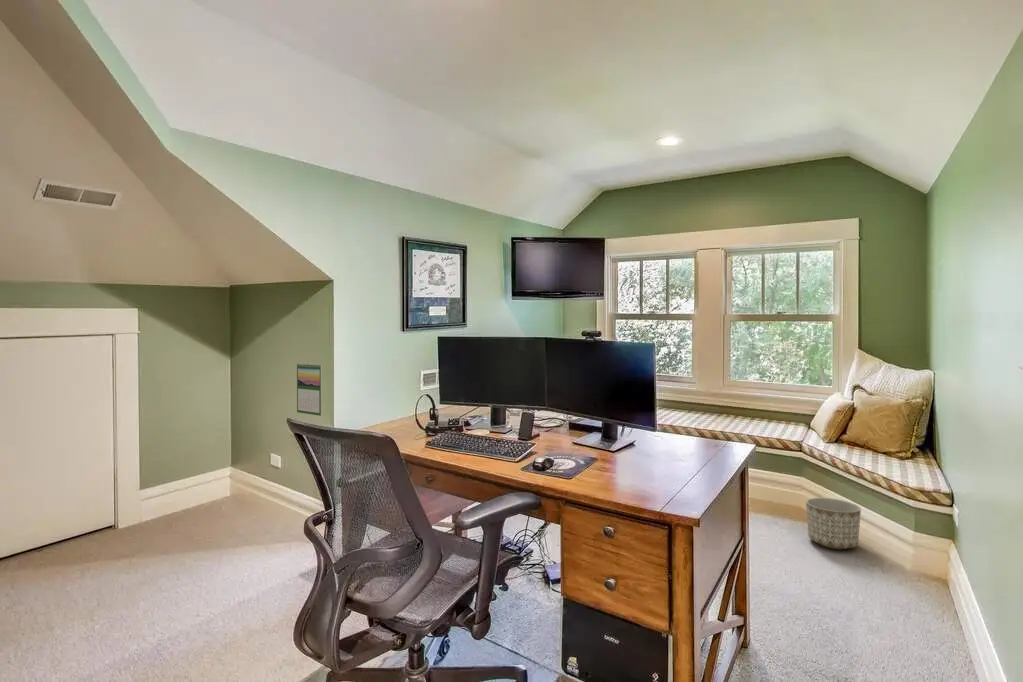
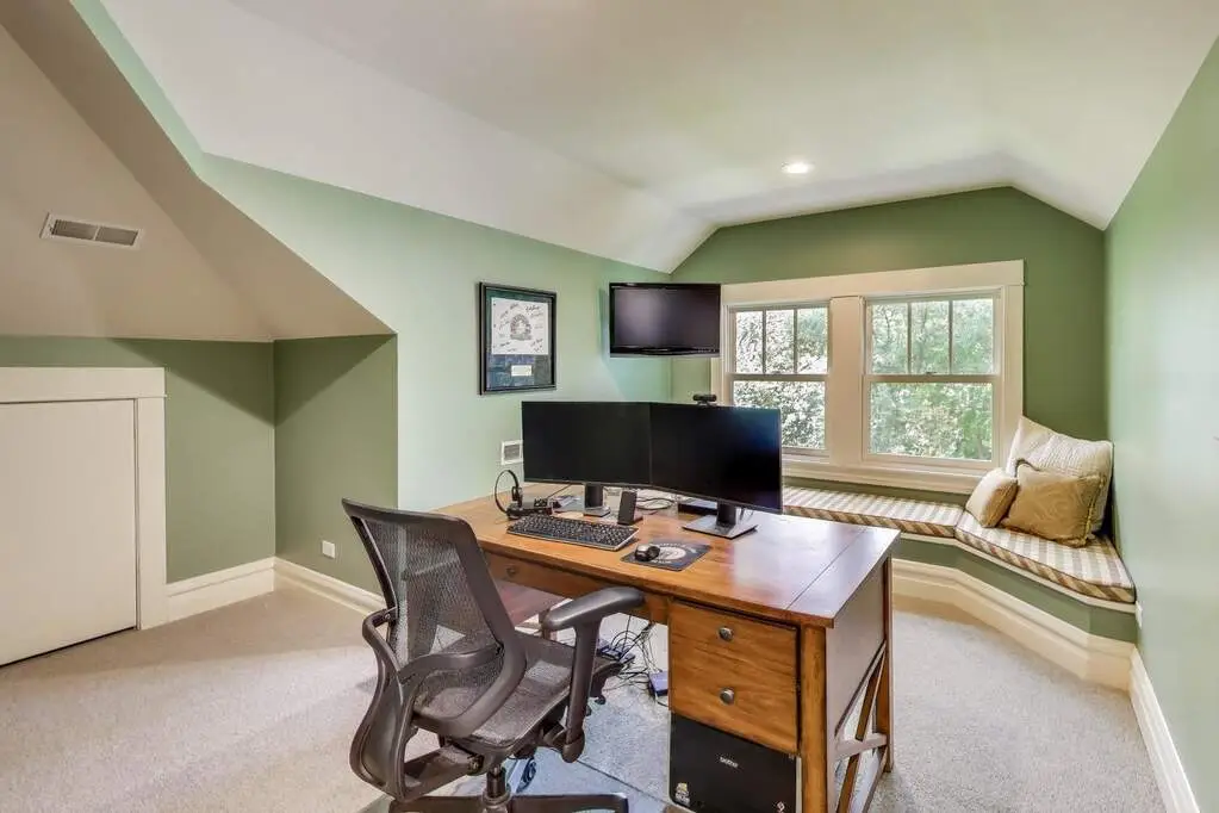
- calendar (309, 388)
- planter (832, 524)
